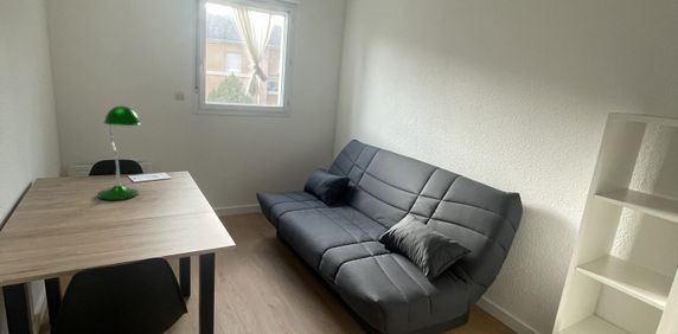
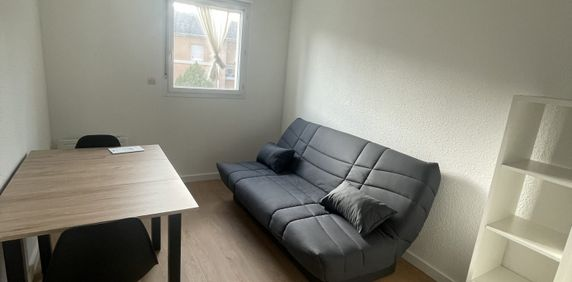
- desk lamp (116, 153)
